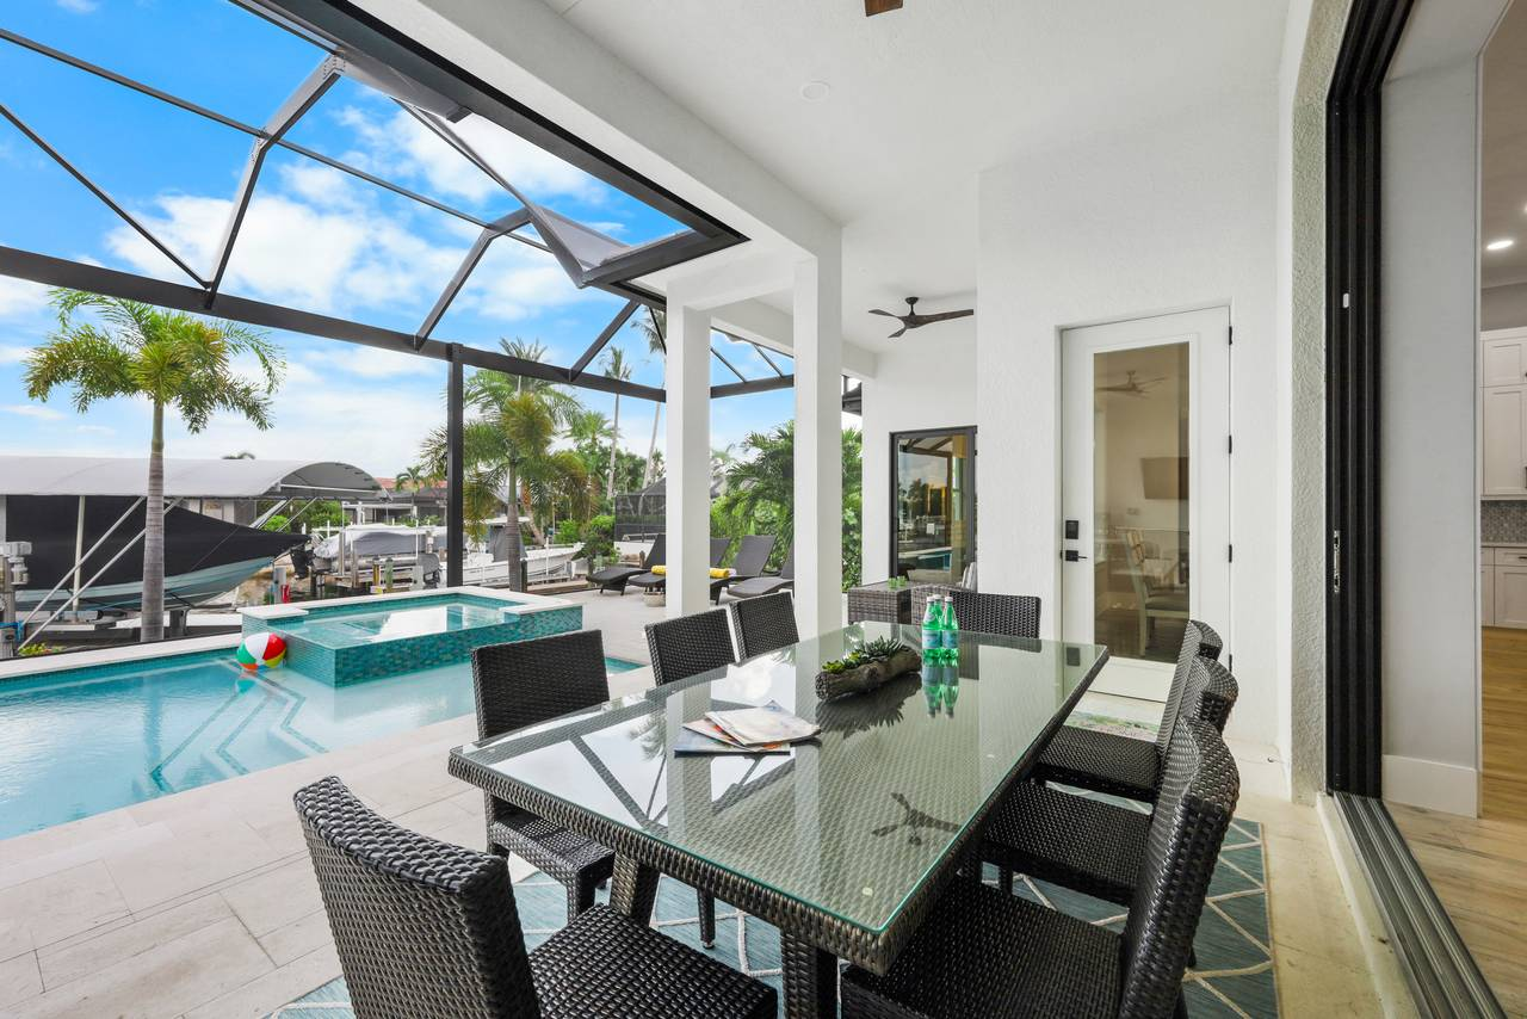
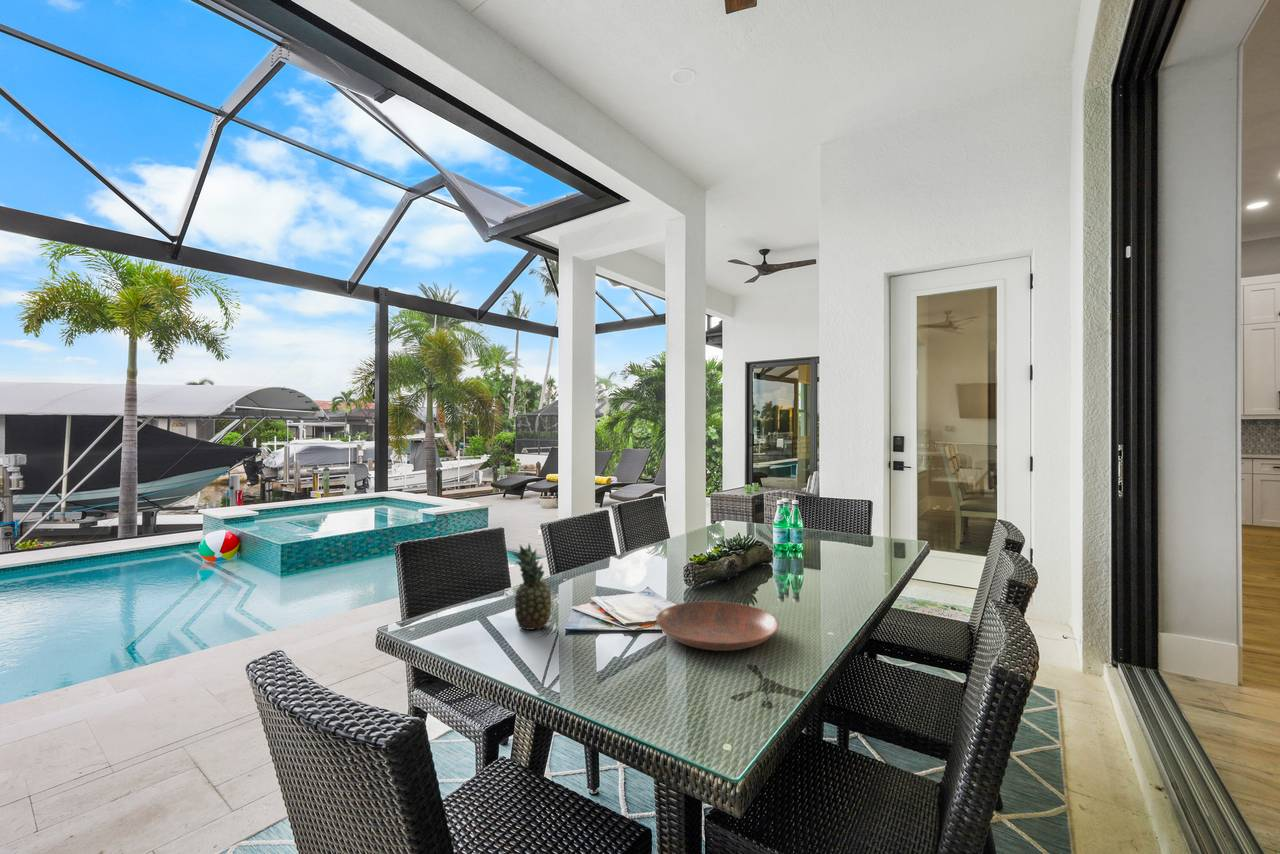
+ fruit (532, 584)
+ bowl (716, 627)
